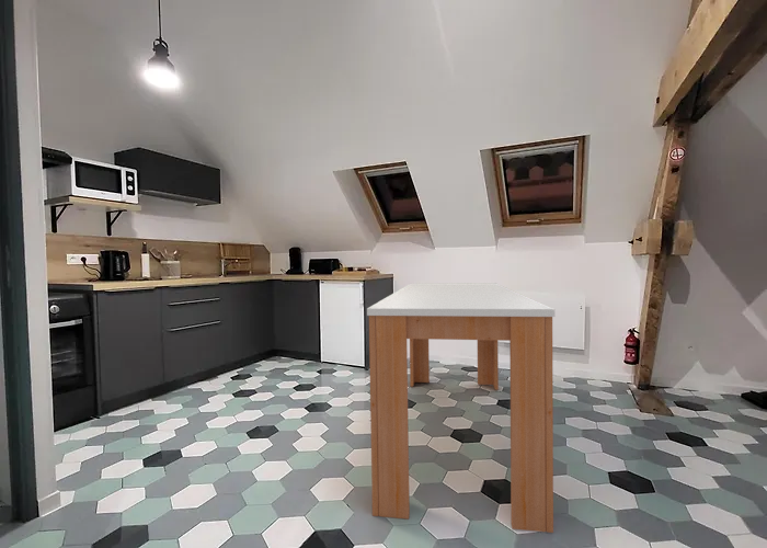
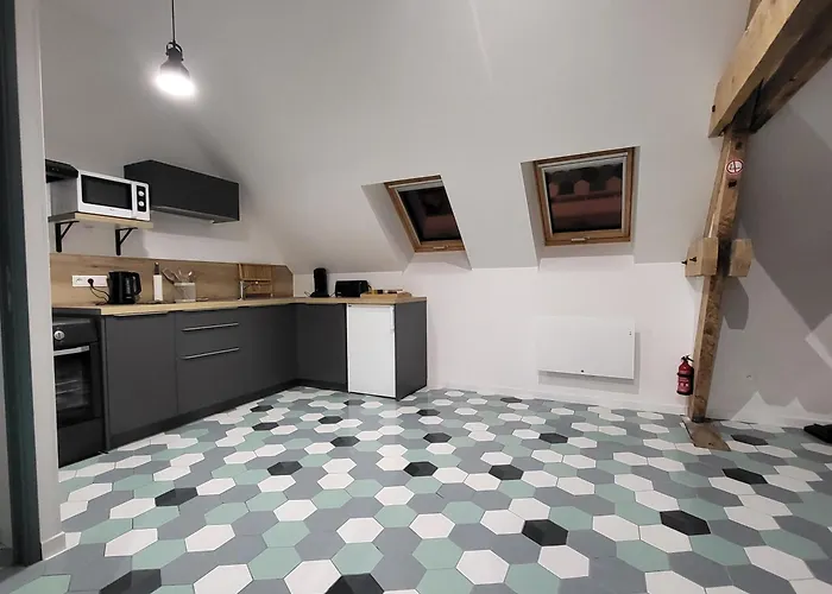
- dining table (454, 339)
